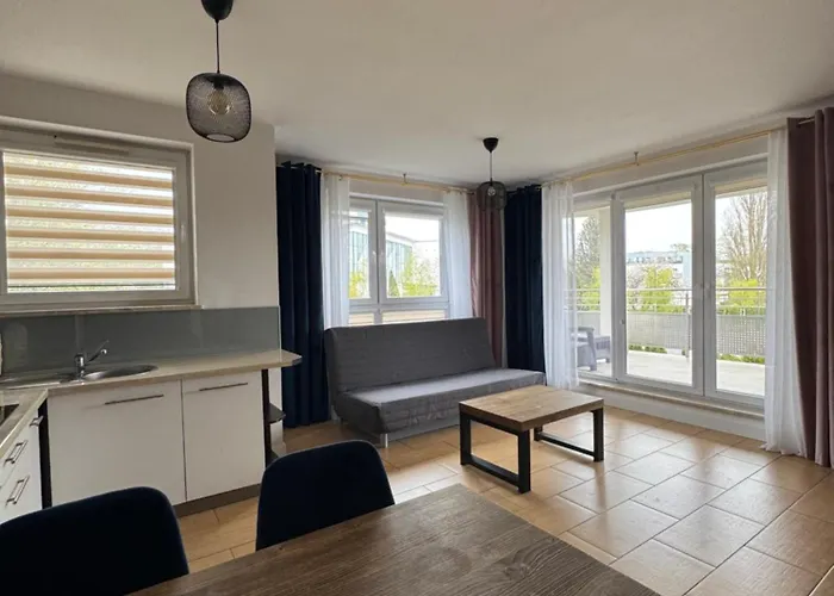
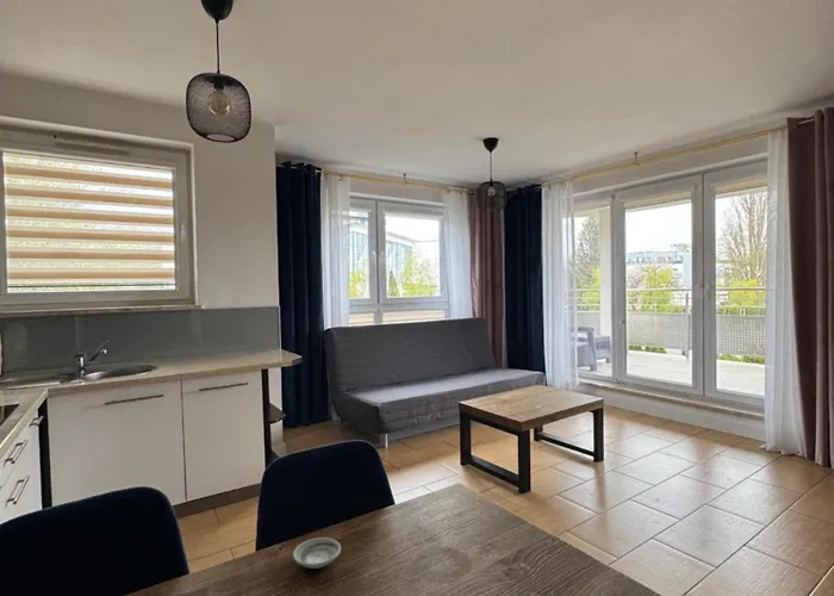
+ saucer (317, 555)
